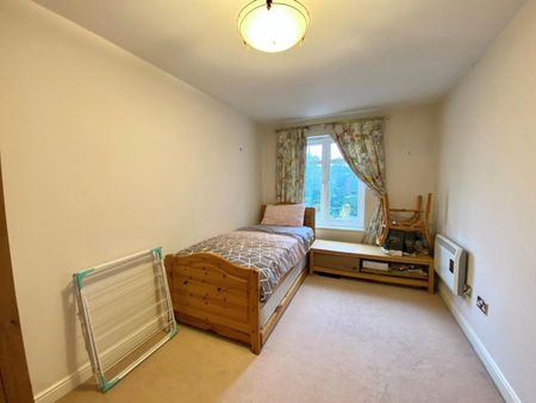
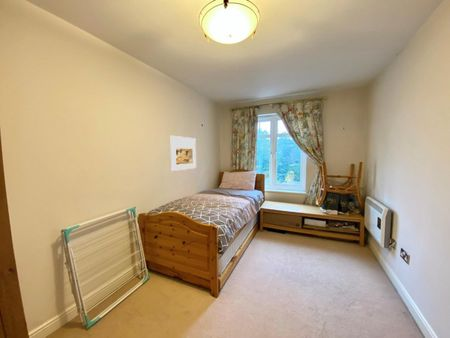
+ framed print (184, 153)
